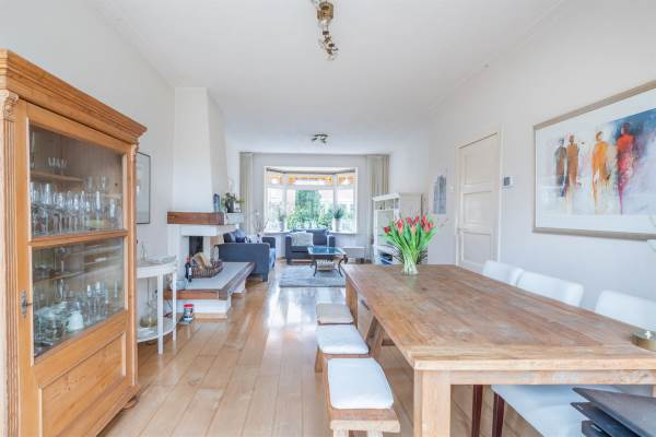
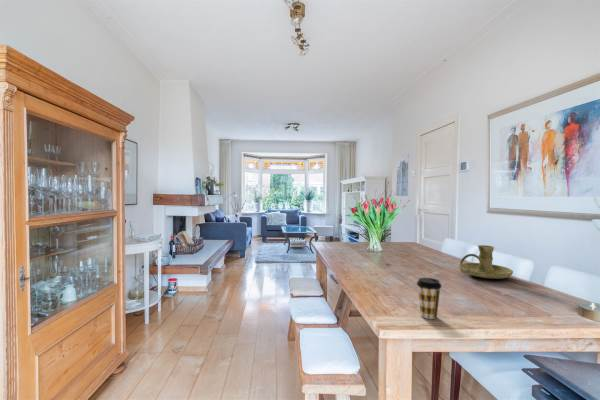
+ candle holder (481, 261)
+ coffee cup (428, 298)
